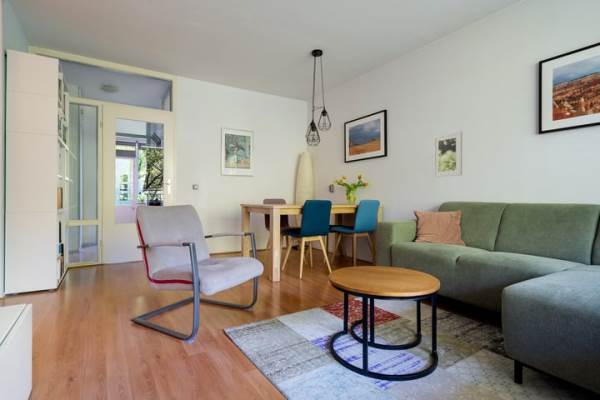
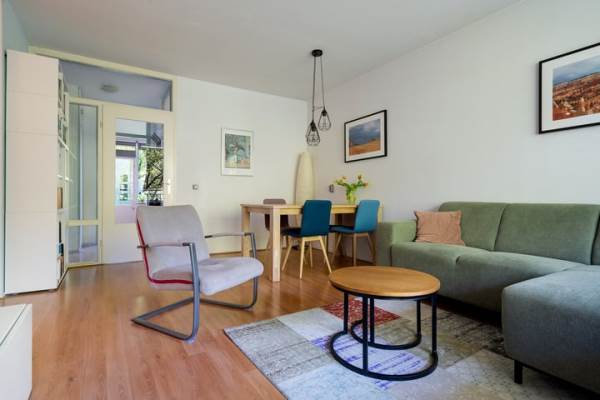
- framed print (447, 155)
